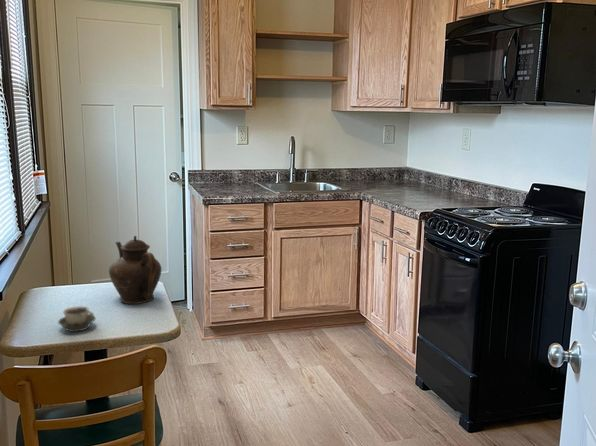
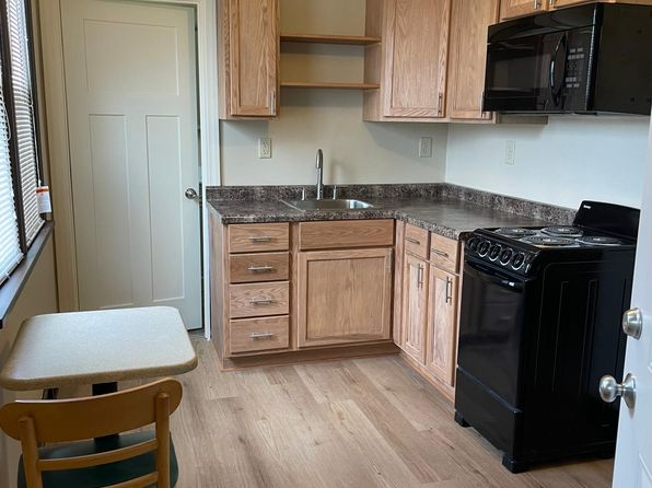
- cup (76, 318)
- teapot (135, 266)
